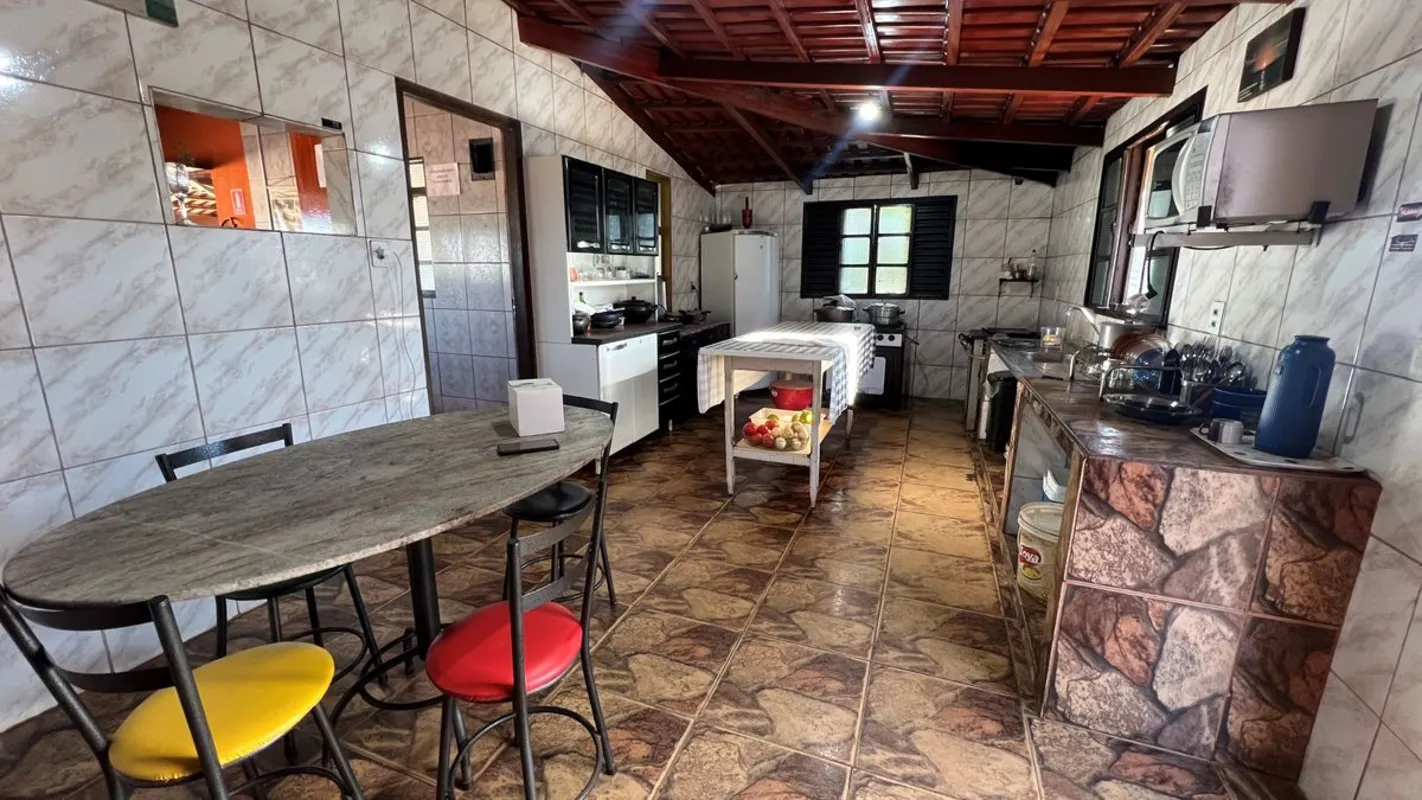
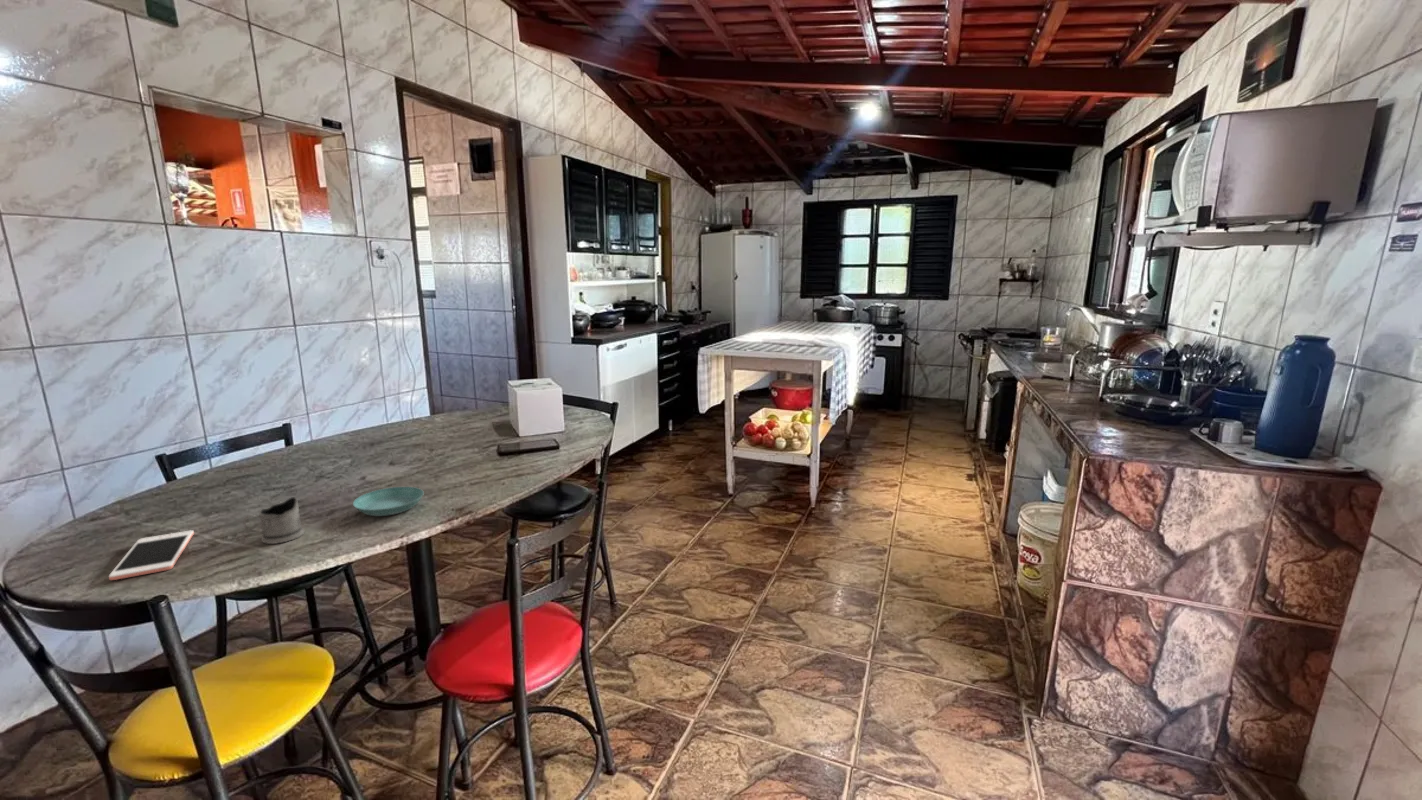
+ tea glass holder (273, 521)
+ saucer (389, 502)
+ cell phone (154, 553)
